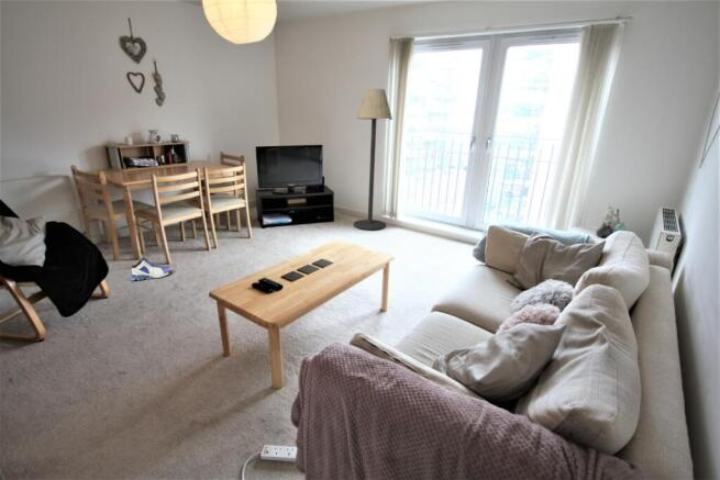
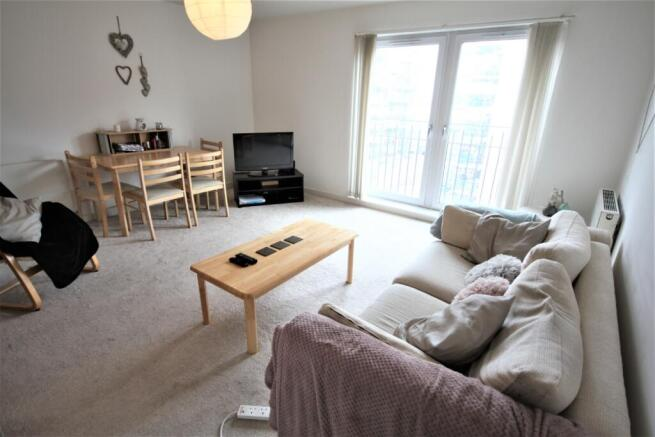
- sneaker (149, 267)
- floor lamp (372, 160)
